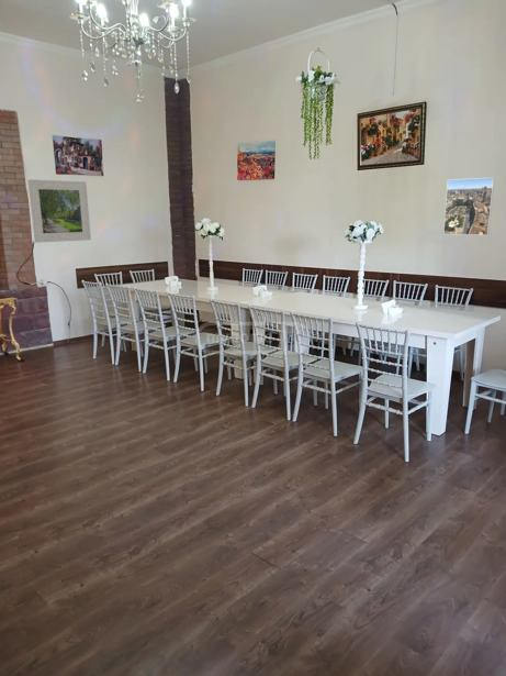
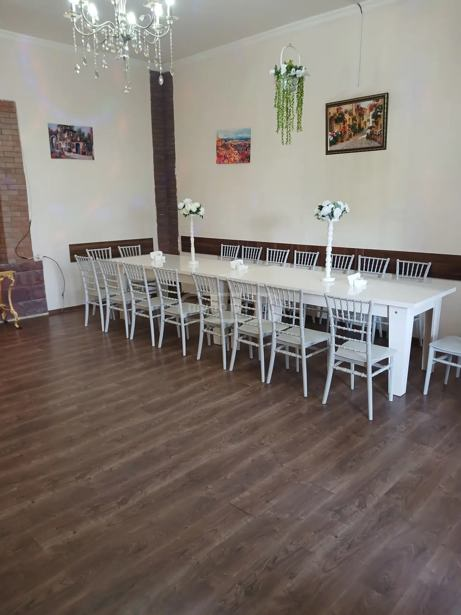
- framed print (60, 211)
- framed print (468, 207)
